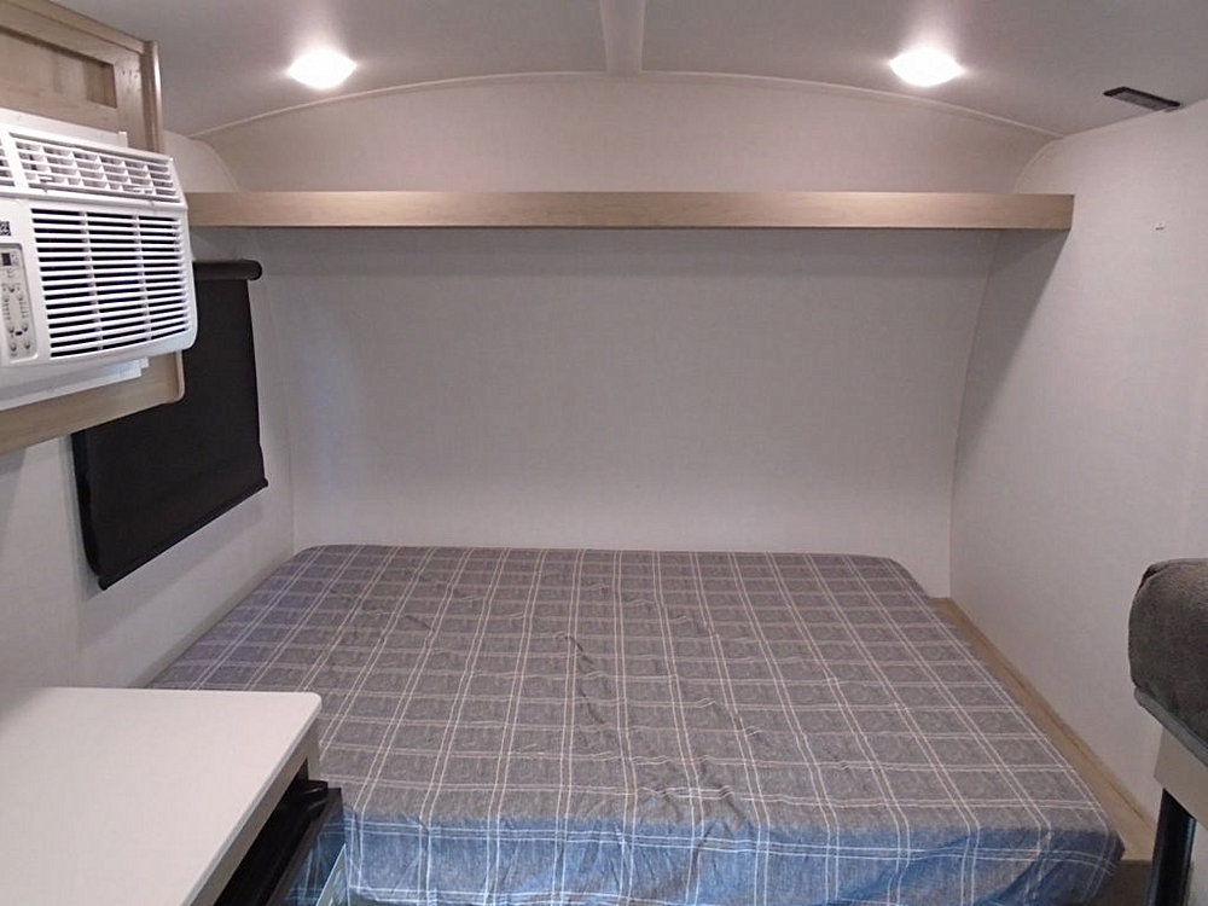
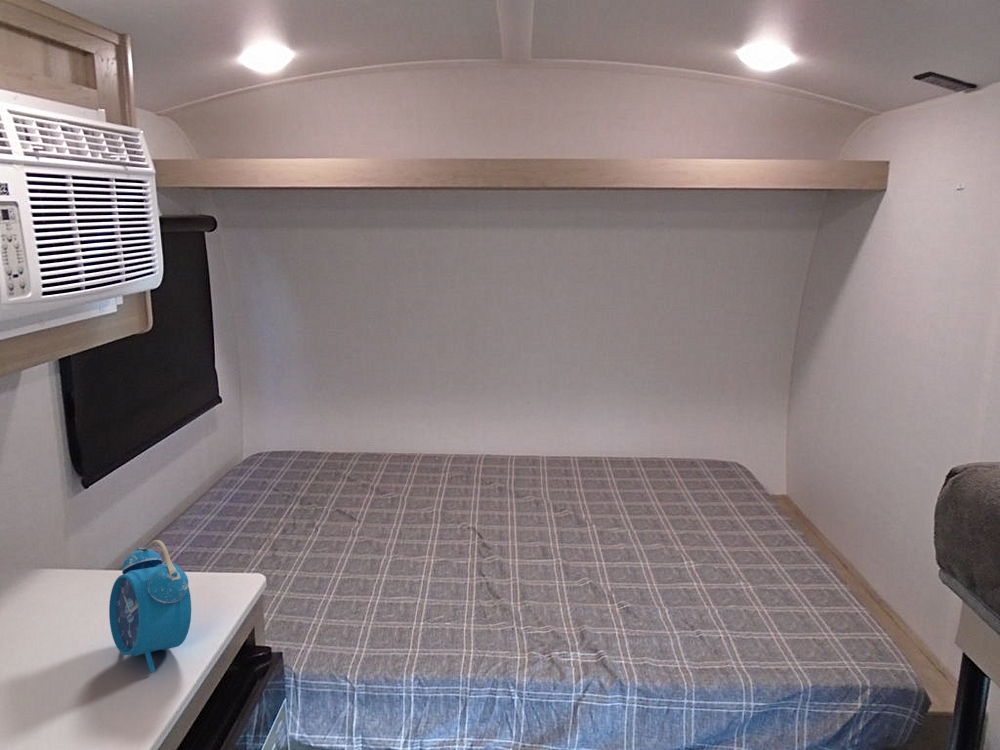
+ alarm clock (148, 600)
